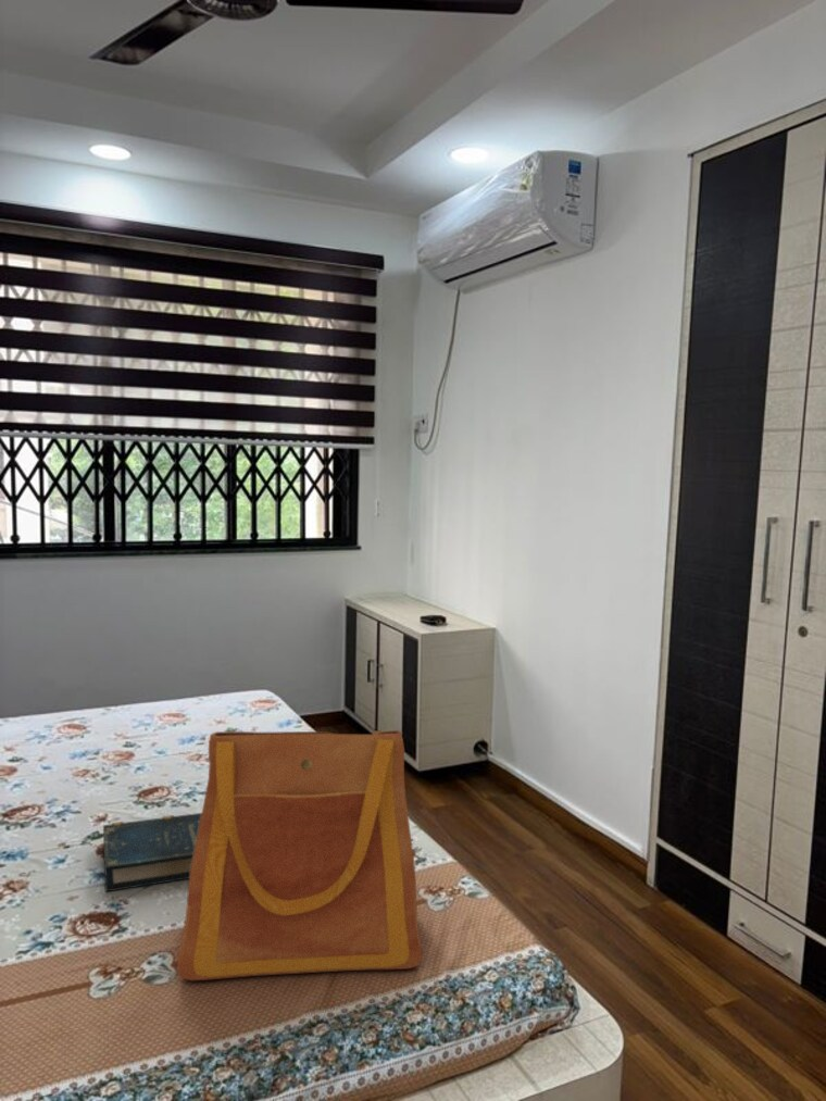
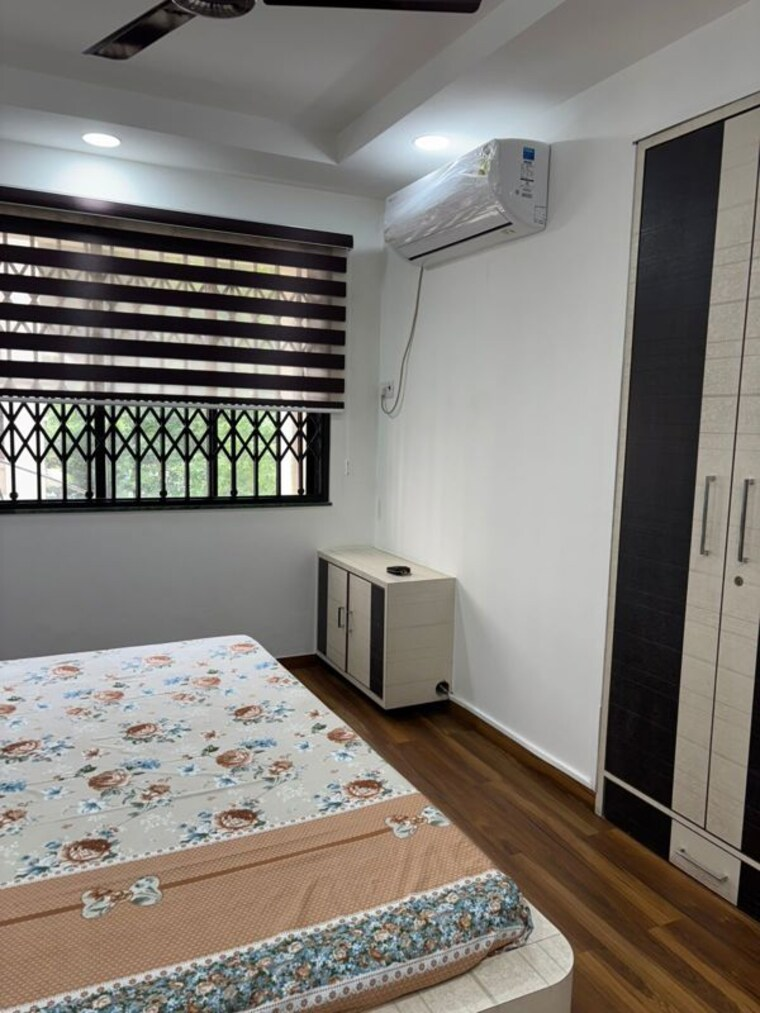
- book (172, 846)
- tote bag (304, 839)
